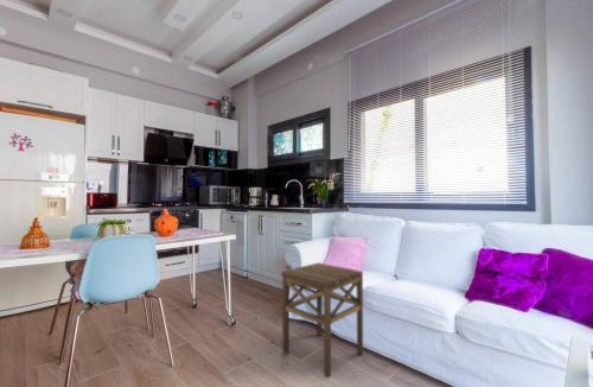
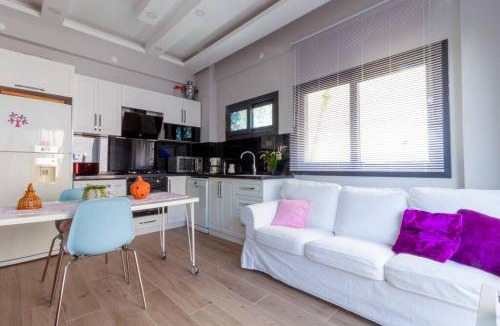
- side table (321, 311)
